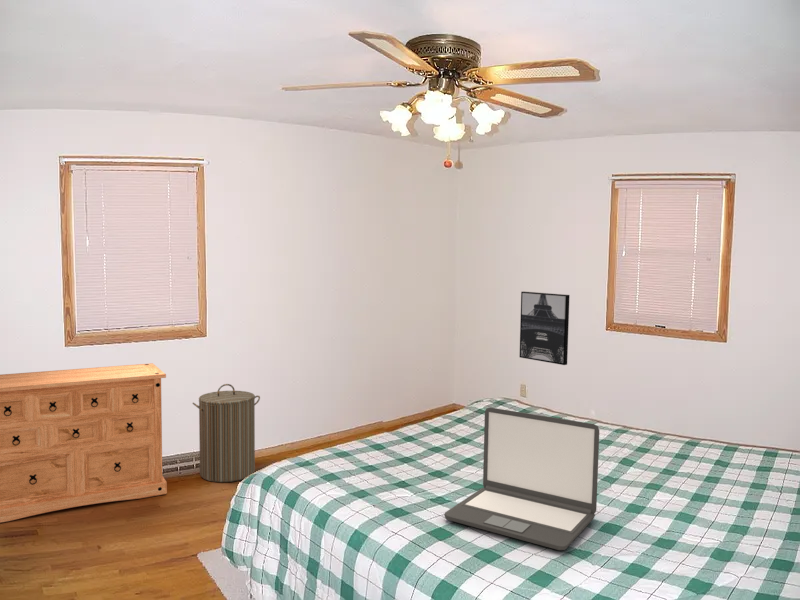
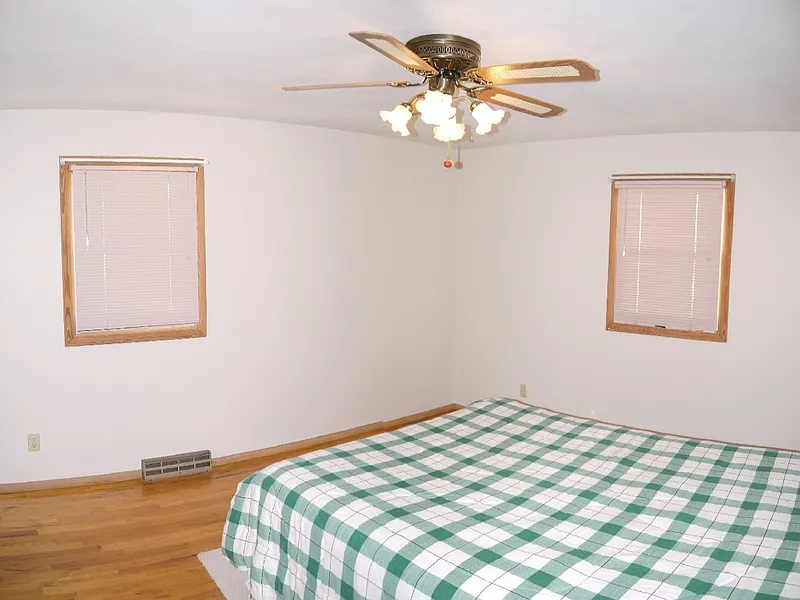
- laptop (521, 472)
- laundry hamper (227, 428)
- wall art (543, 327)
- dresser (72, 436)
